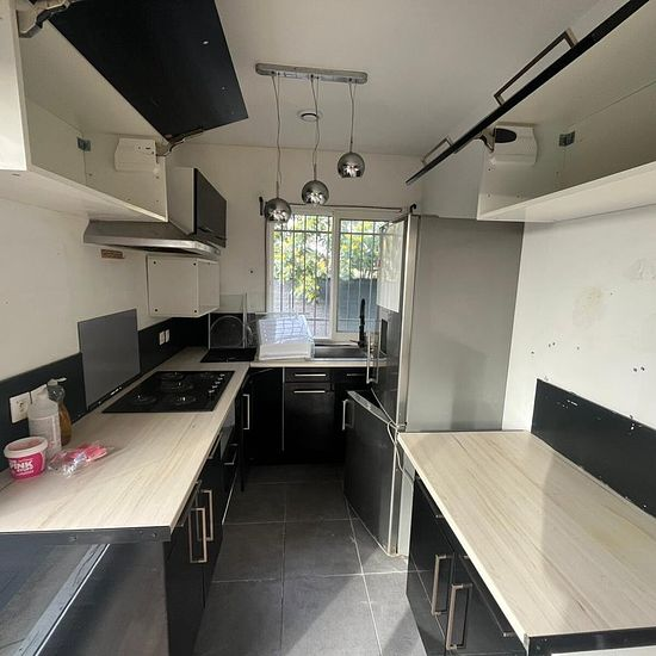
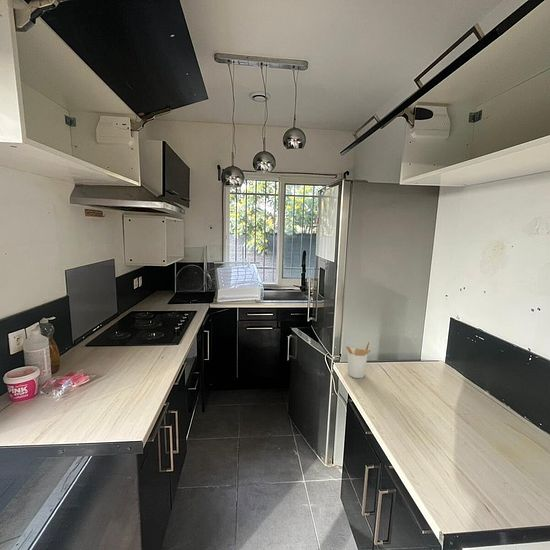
+ utensil holder (358, 359)
